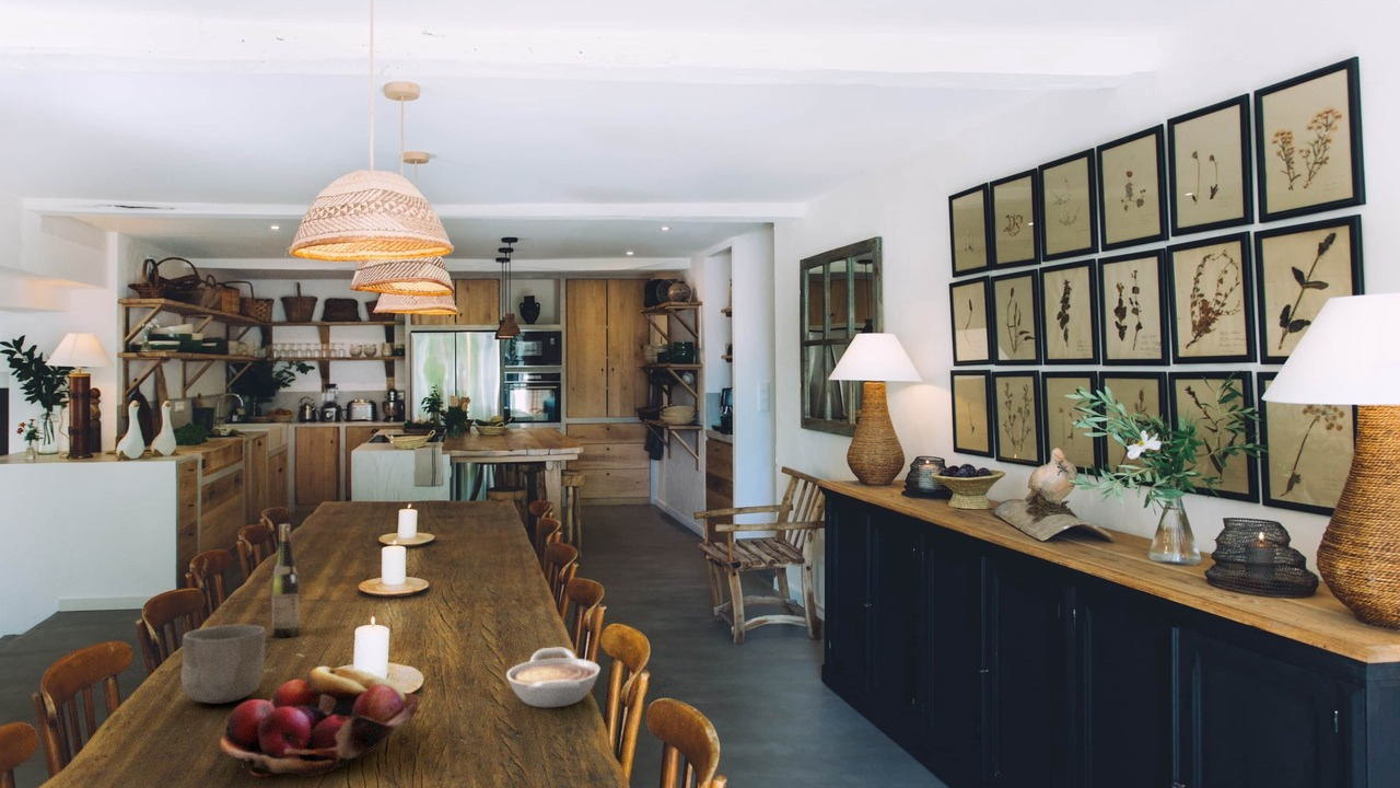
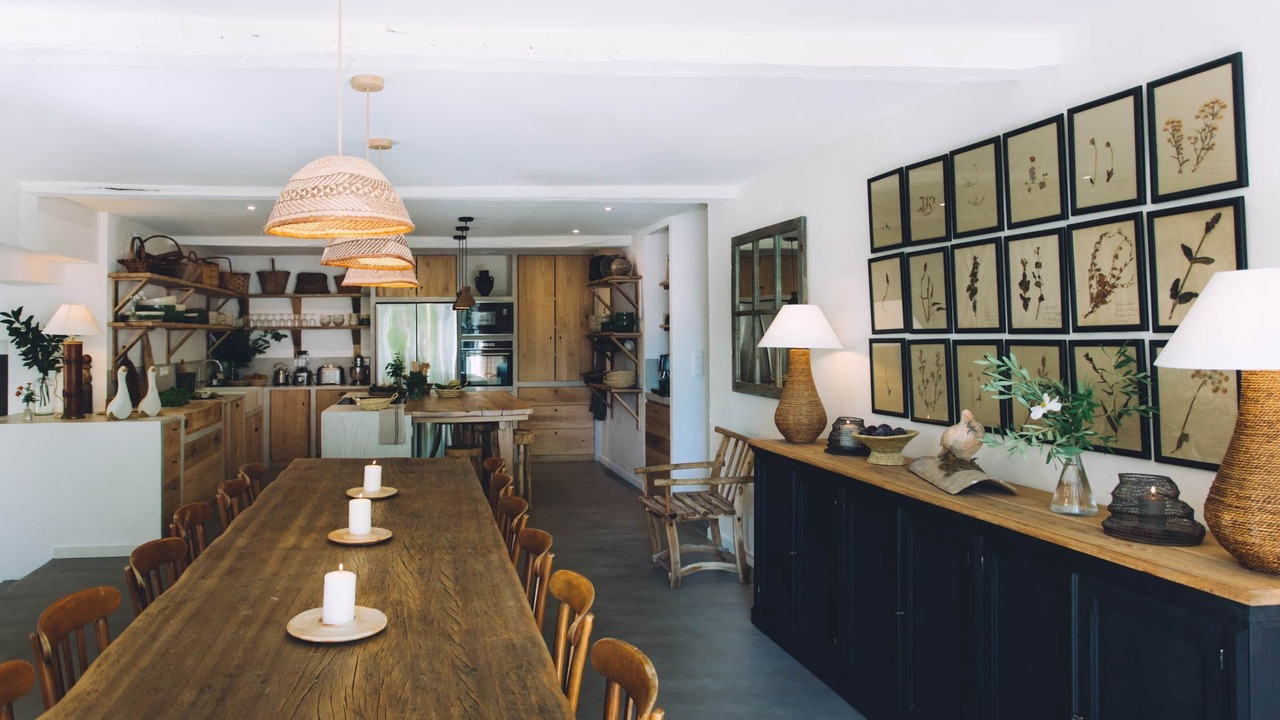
- wine bottle (284, 579)
- bowl (224, 664)
- bowl (553, 680)
- fruit basket (325, 714)
